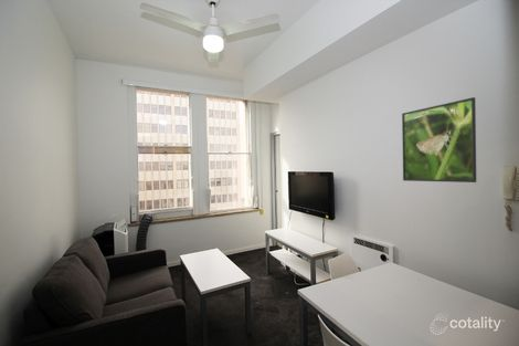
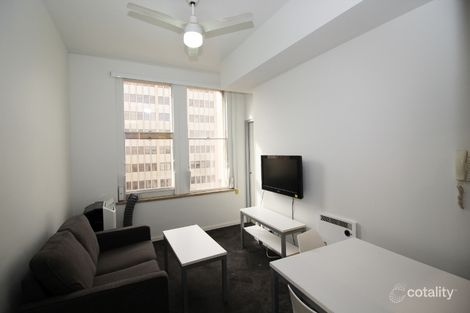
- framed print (434, 144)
